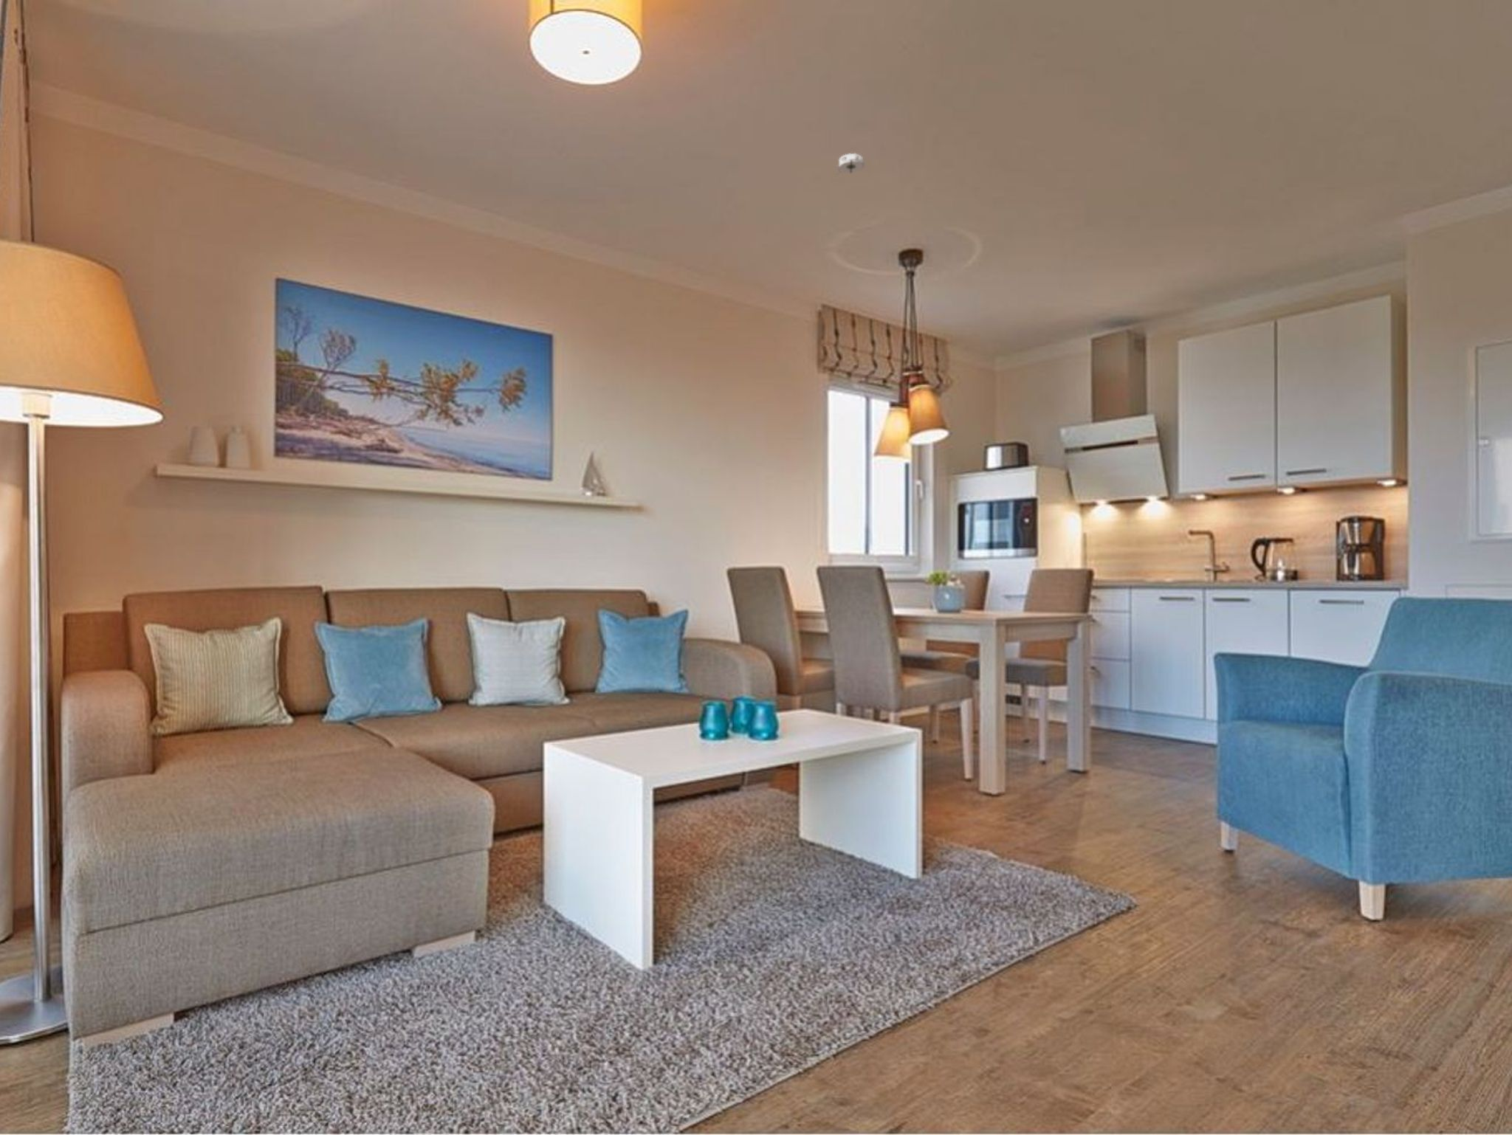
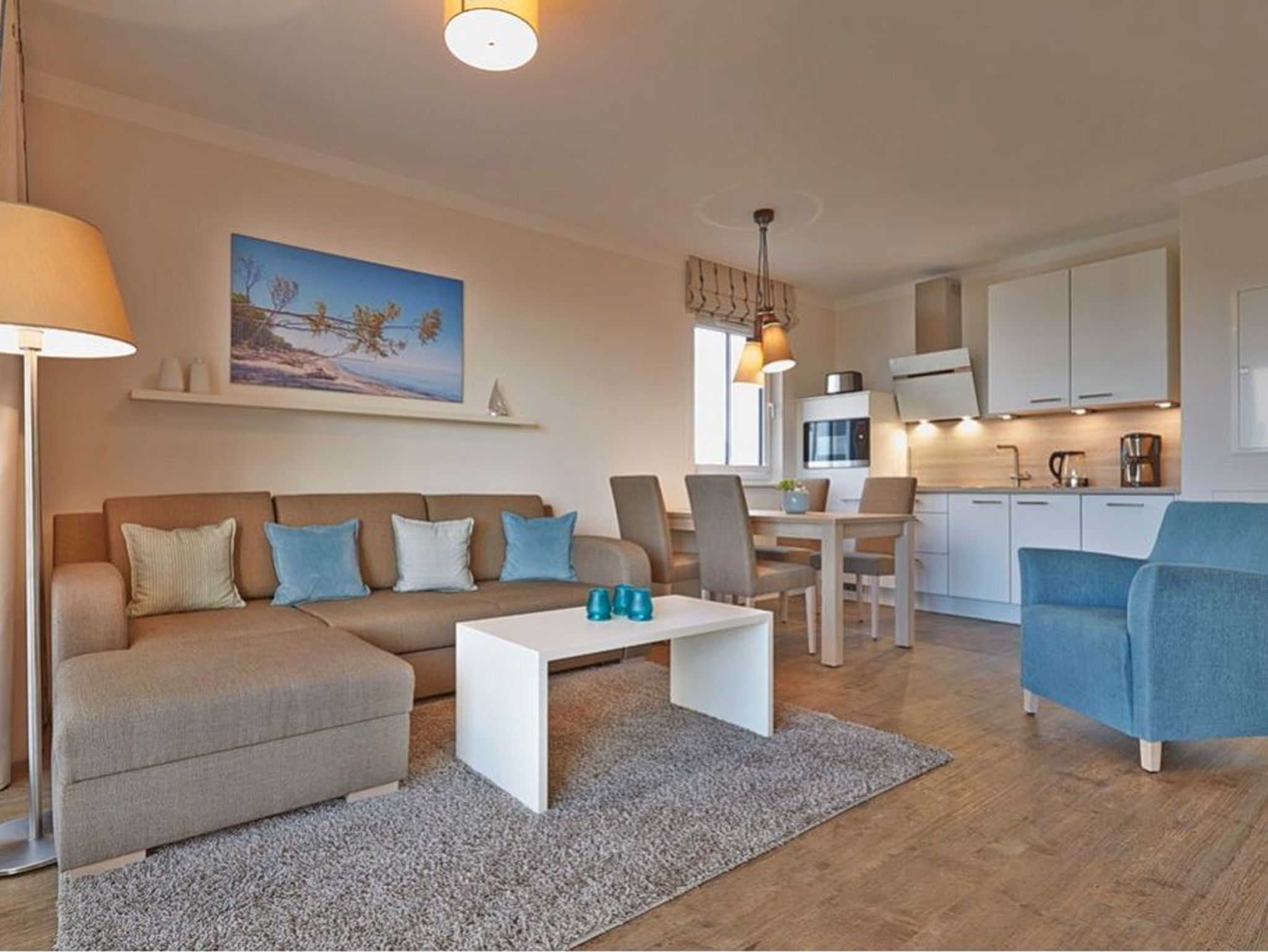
- smoke detector (850, 163)
